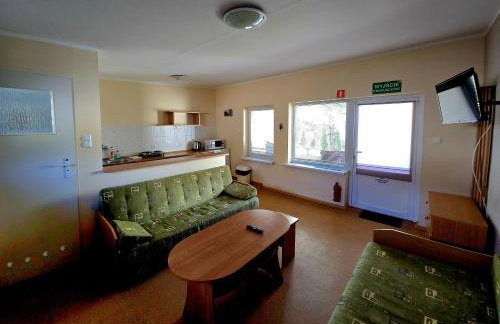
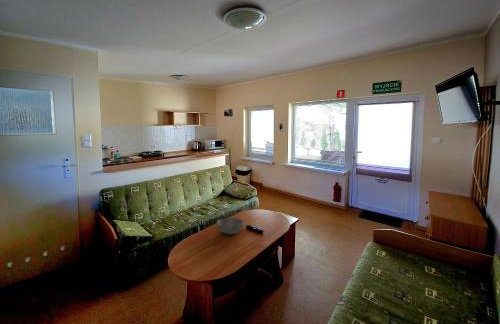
+ bowl (230, 227)
